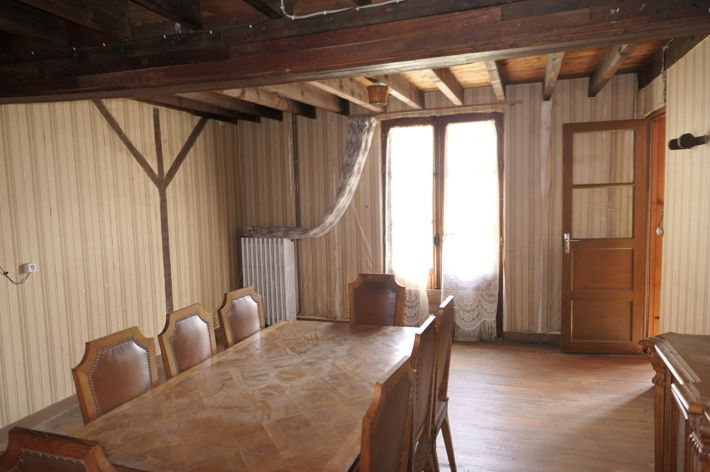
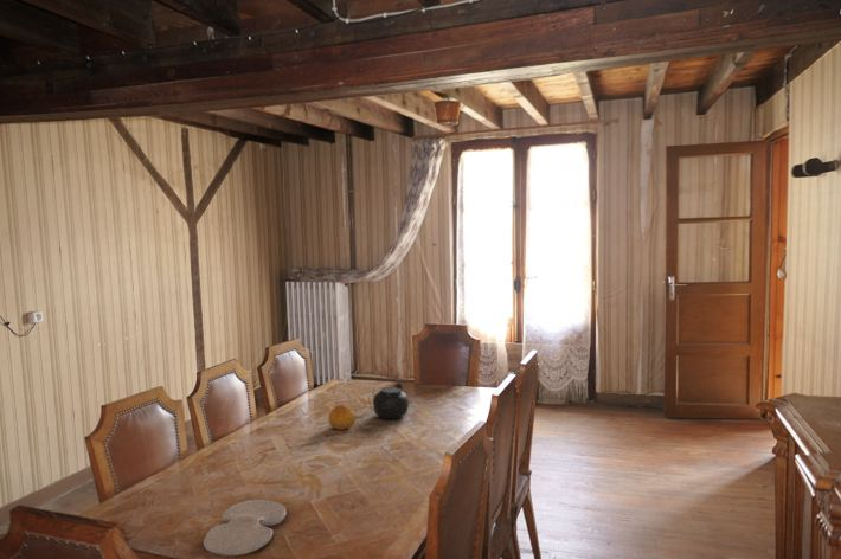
+ paint palette (246, 525)
+ teapot (392, 401)
+ fruit (341, 416)
